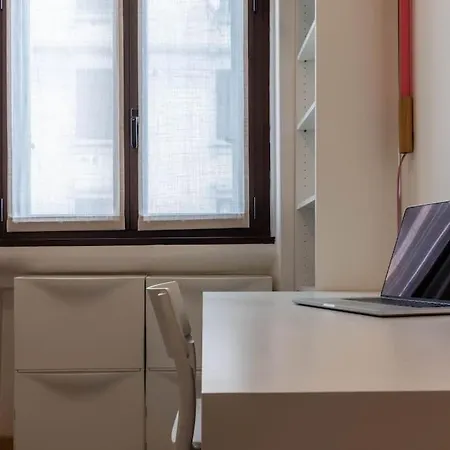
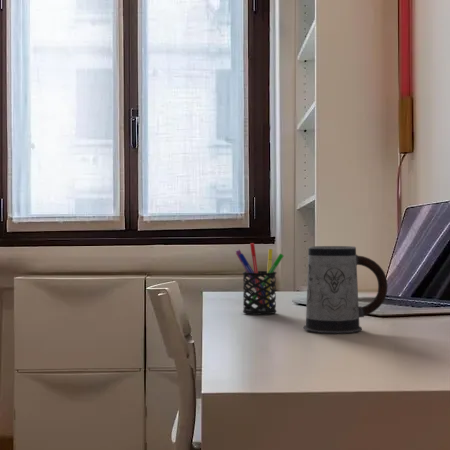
+ mug (345, 287)
+ pen holder (263, 277)
